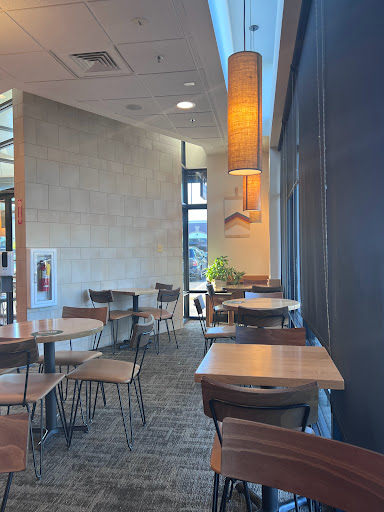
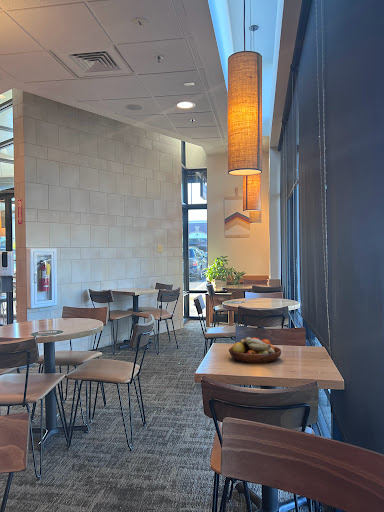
+ fruit bowl (255, 347)
